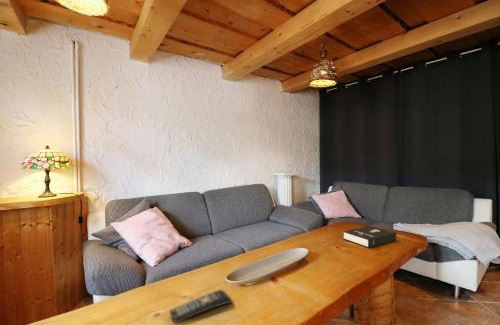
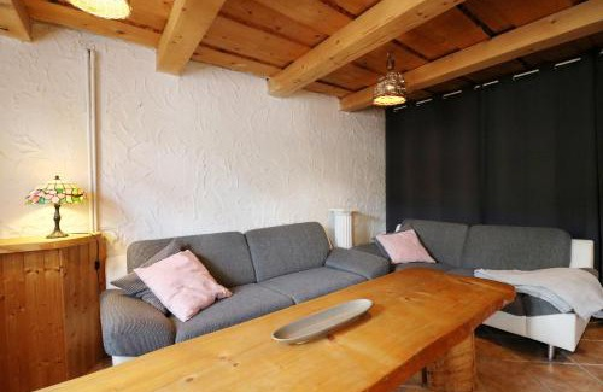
- remote control (202, 304)
- booklet (369, 235)
